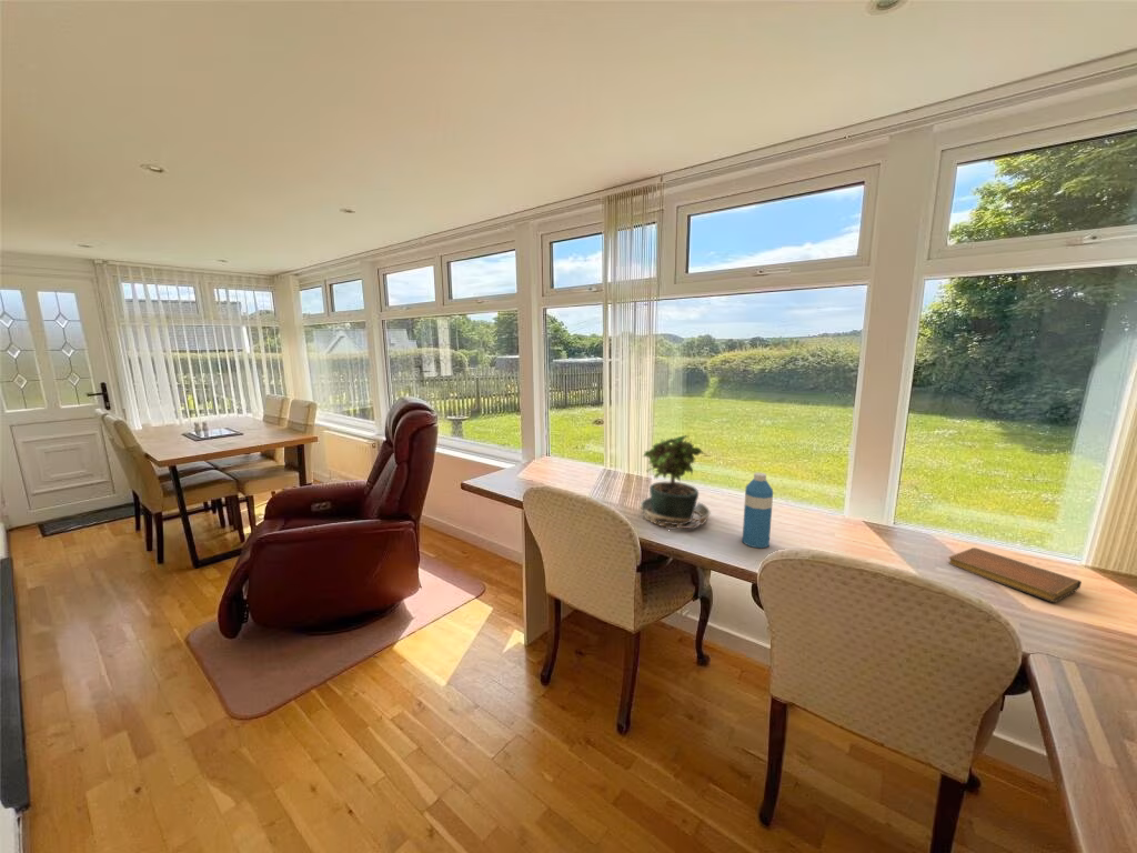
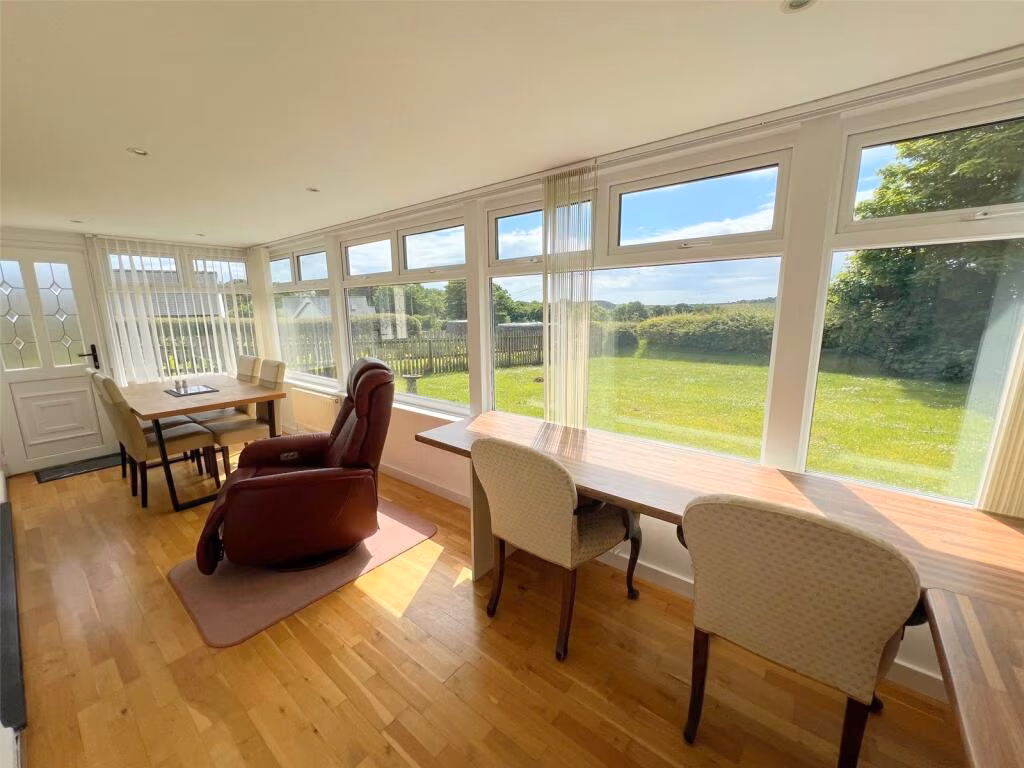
- water bottle (757, 509)
- potted plant (671, 475)
- notebook (1010, 571)
